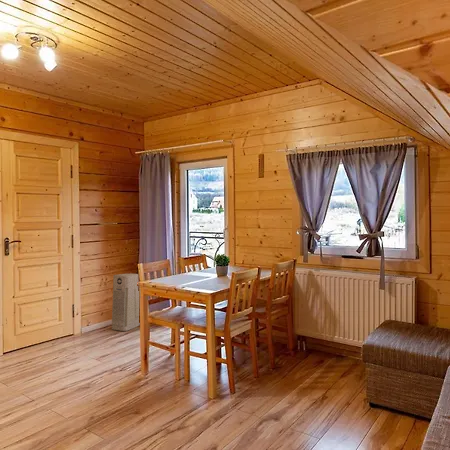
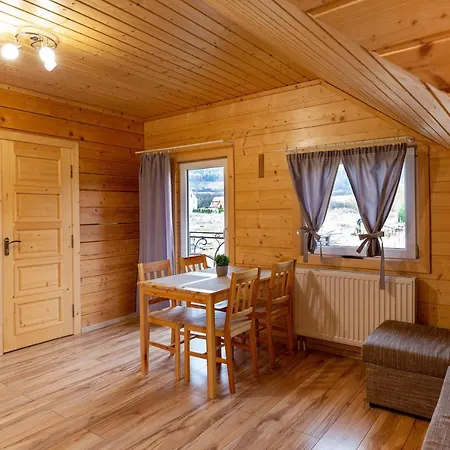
- air purifier (126, 300)
